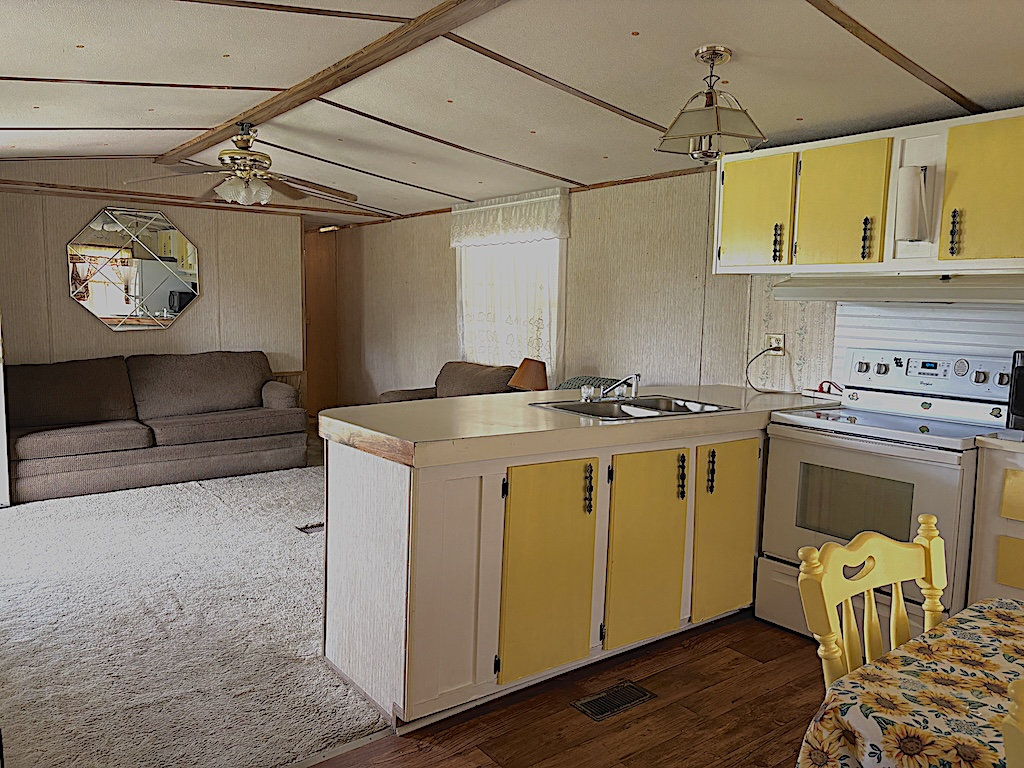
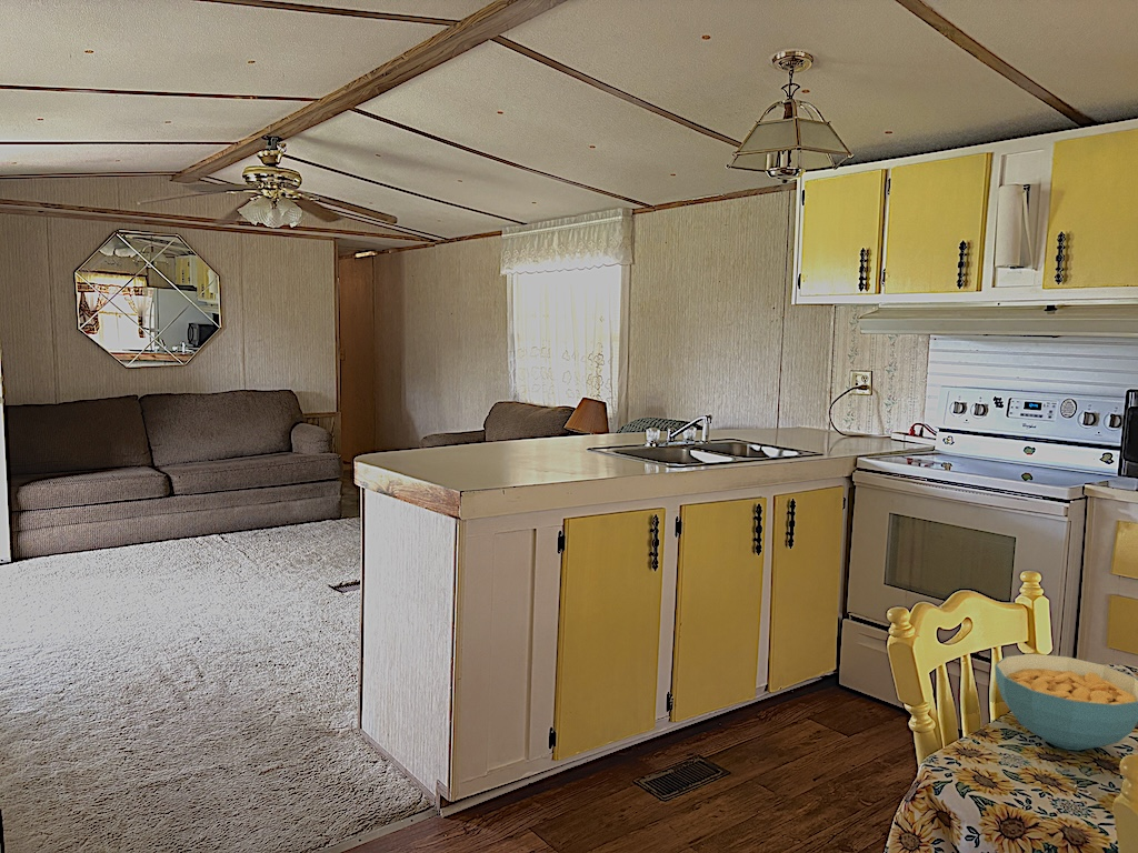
+ cereal bowl (1067, 709)
